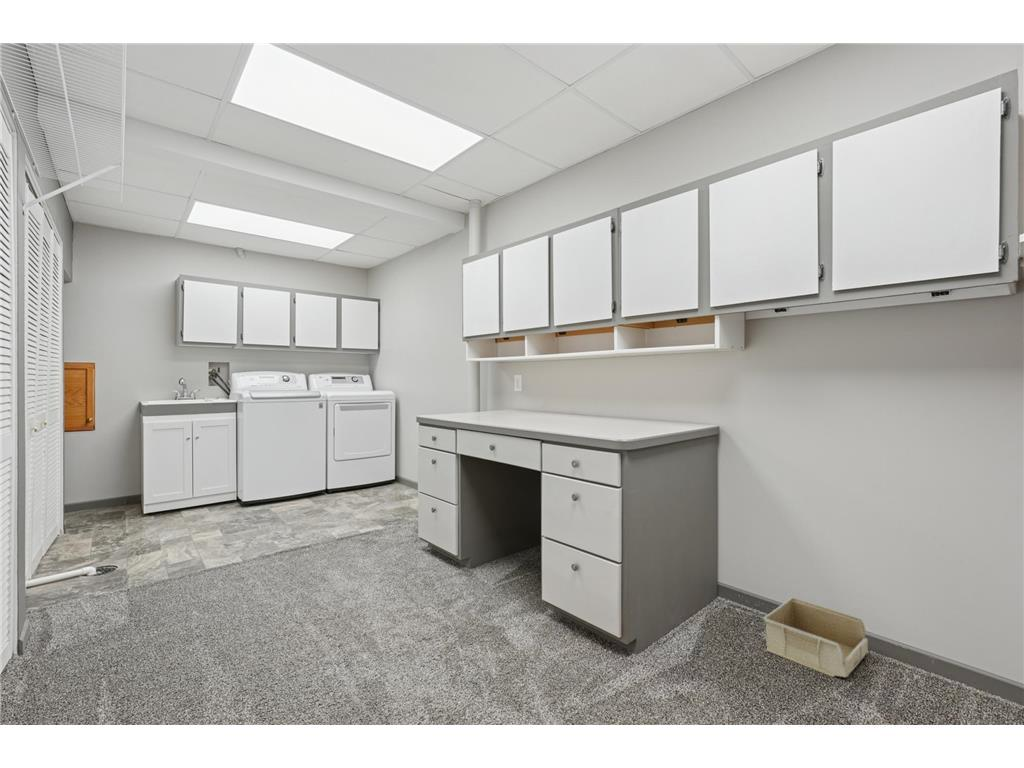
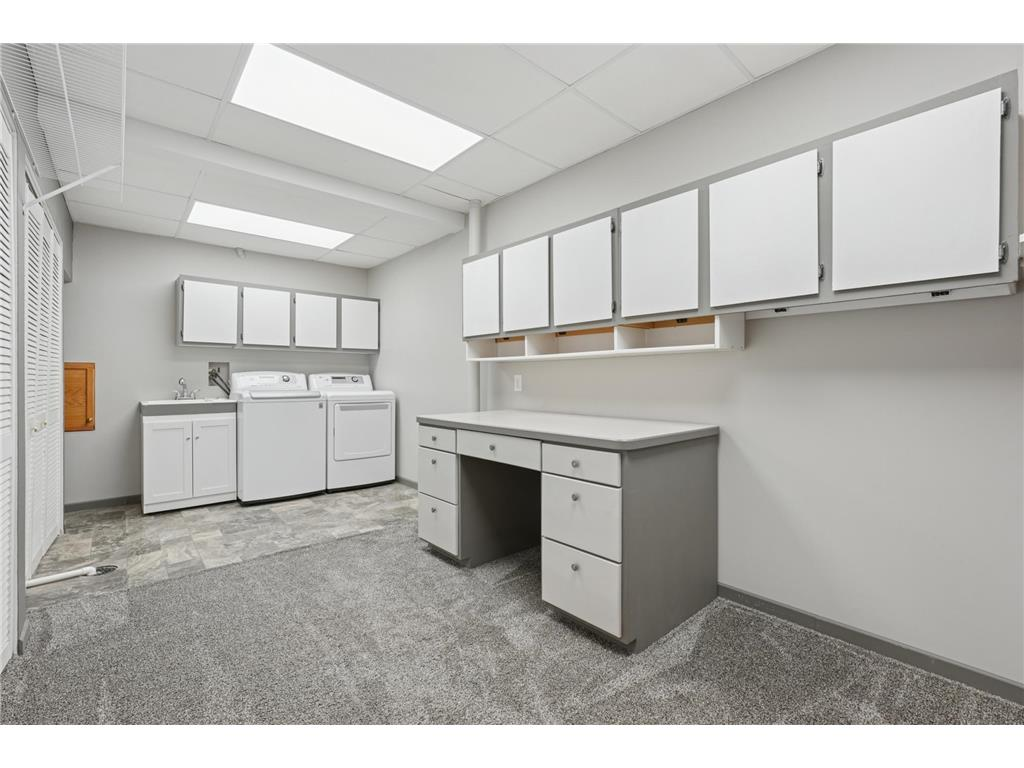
- storage bin (815, 635)
